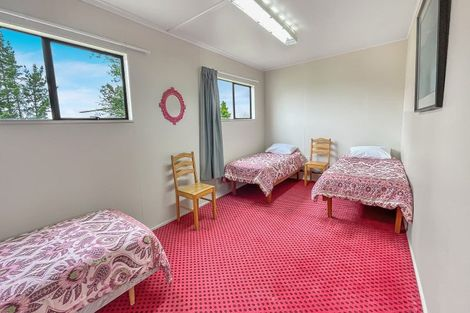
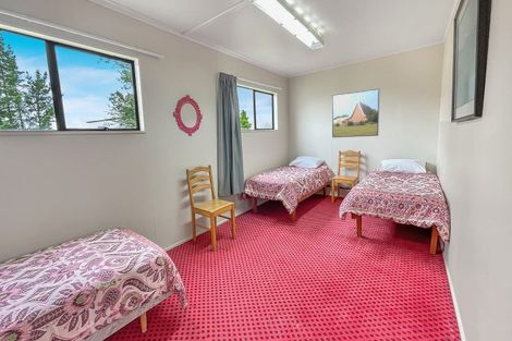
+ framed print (354, 114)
